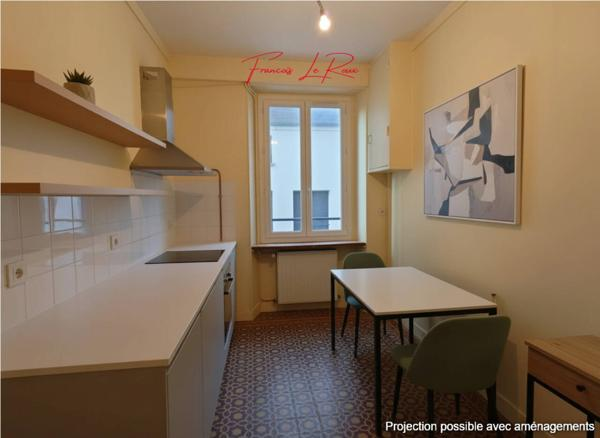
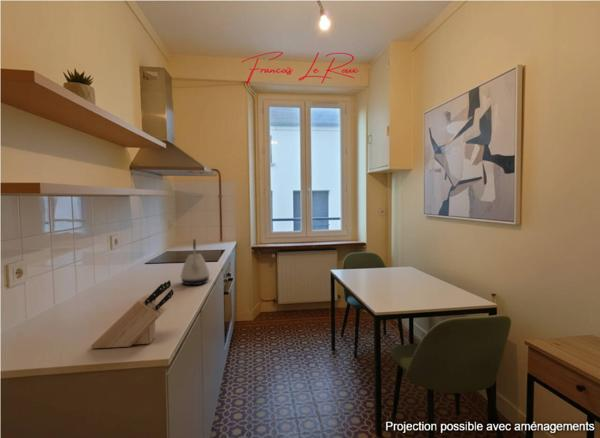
+ kettle (194, 261)
+ knife block (135, 311)
